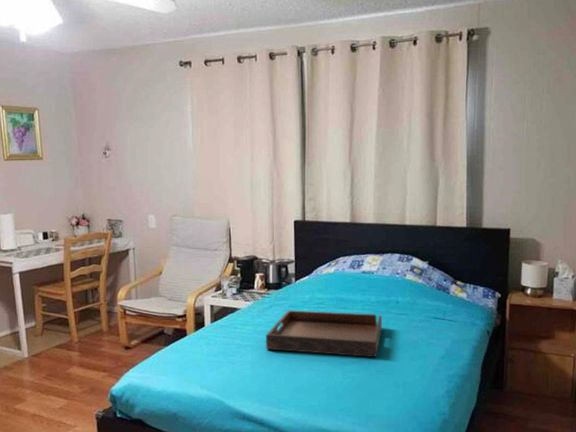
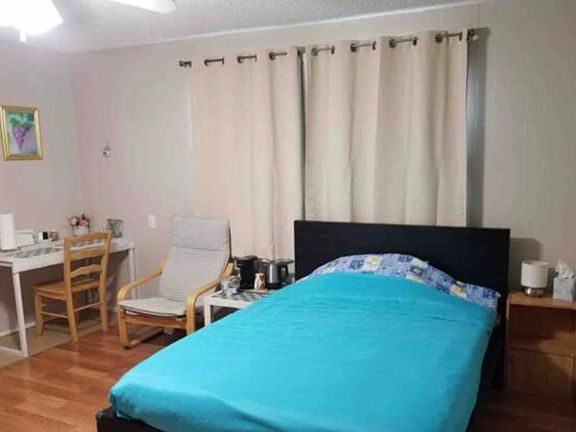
- serving tray (327, 331)
